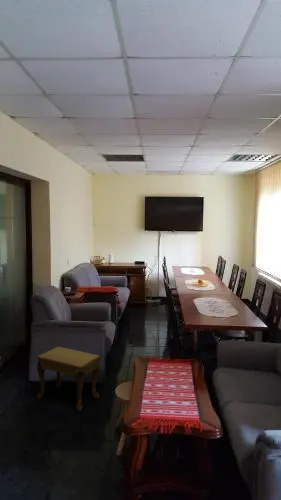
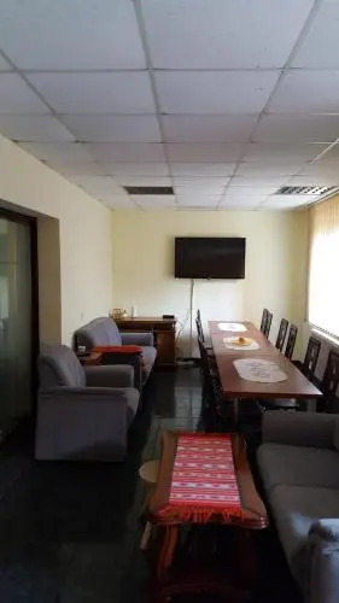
- footstool (68, 374)
